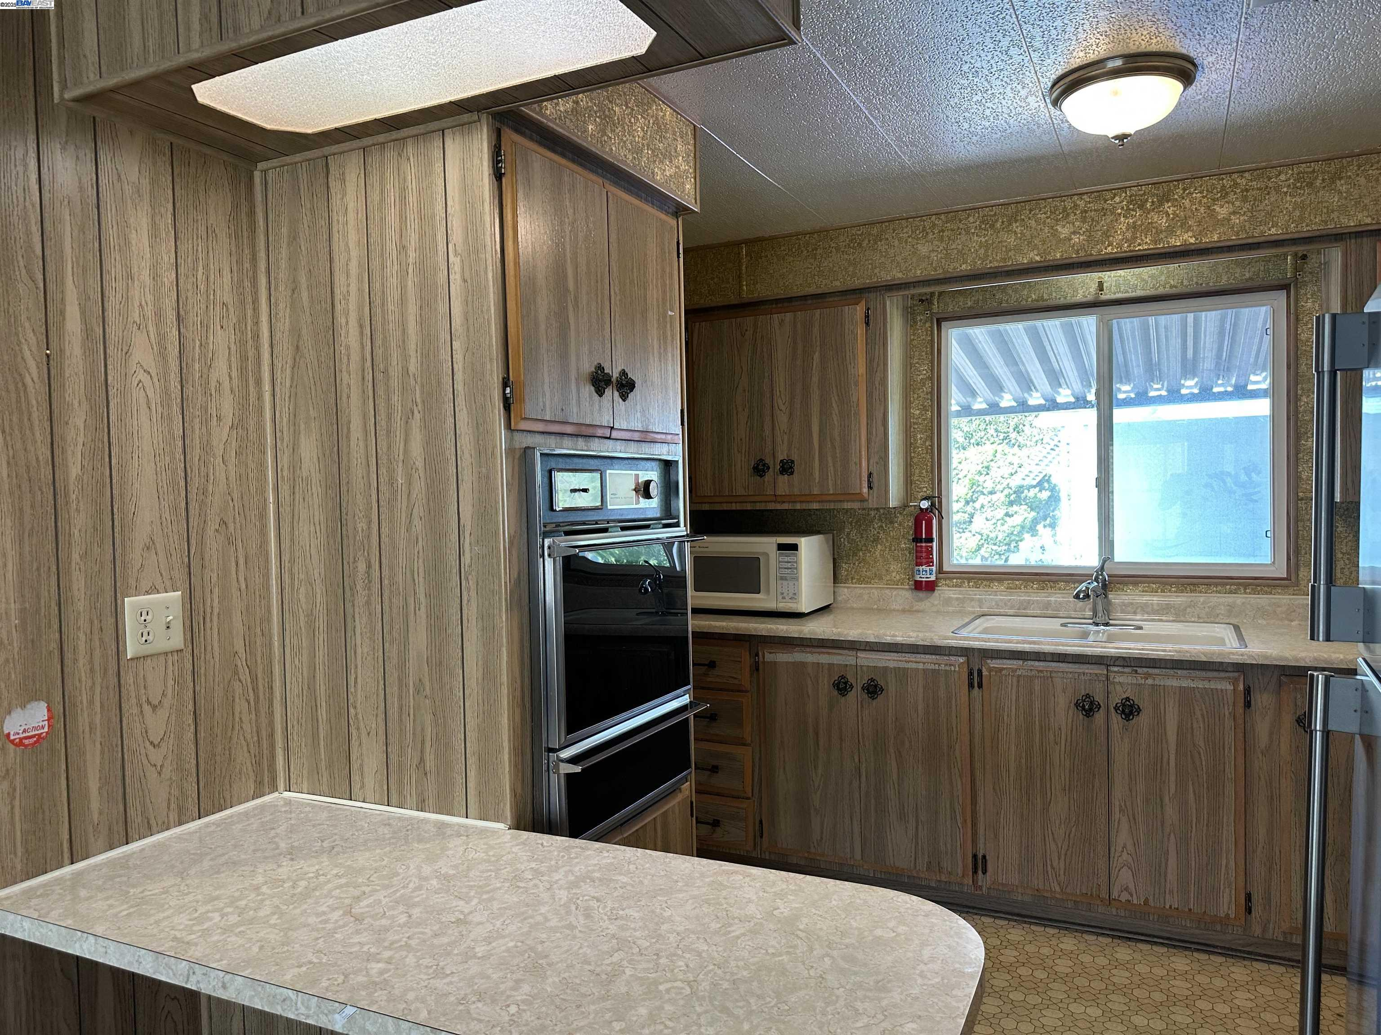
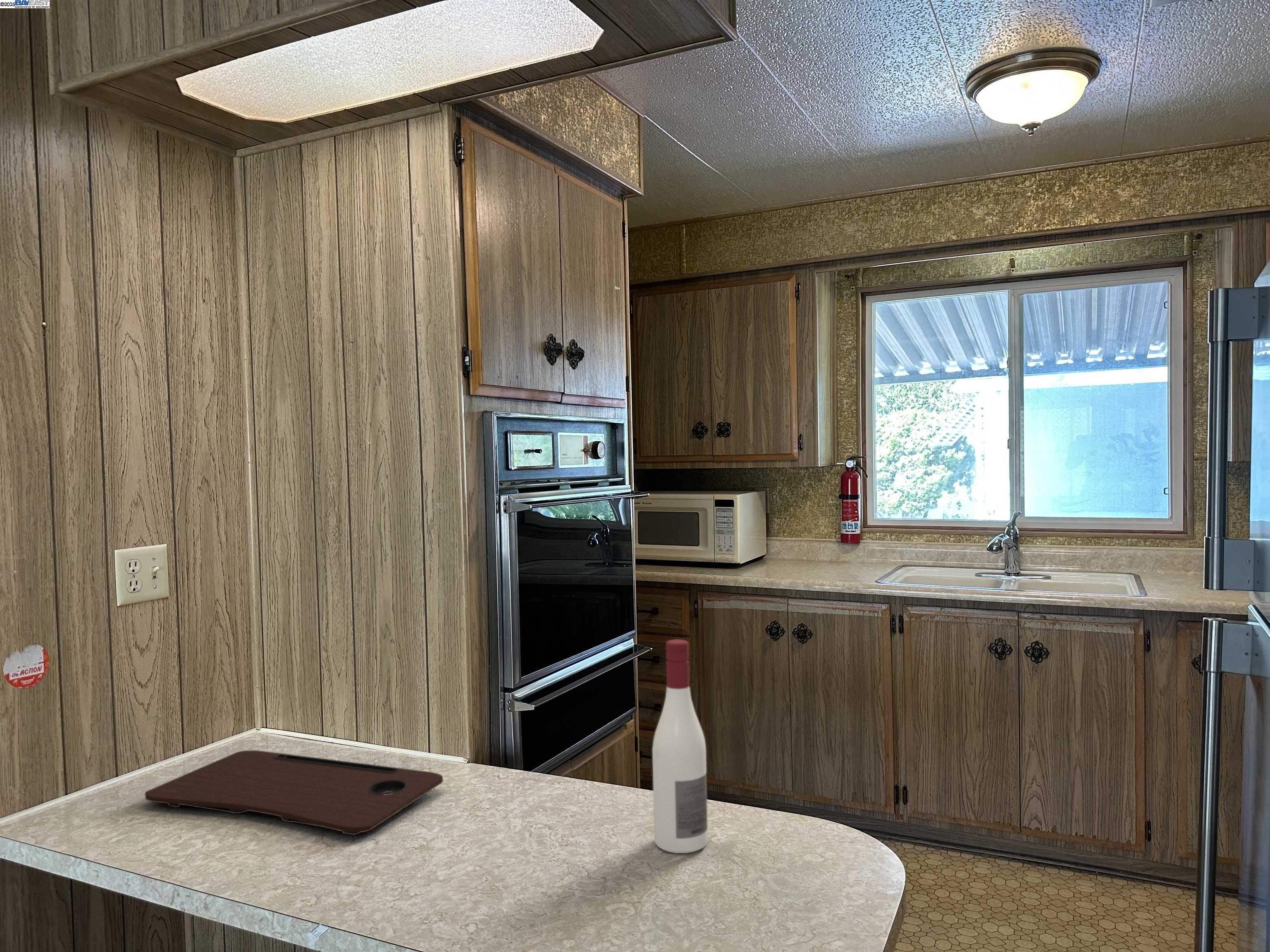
+ alcohol (679, 742)
+ cutting board (296, 790)
